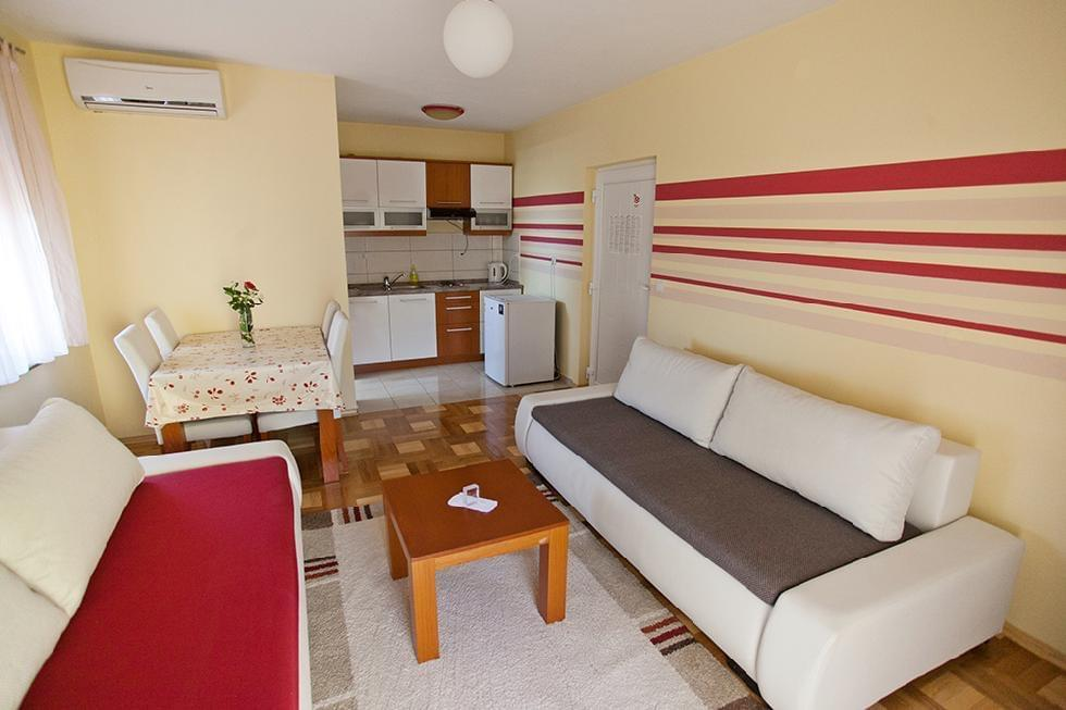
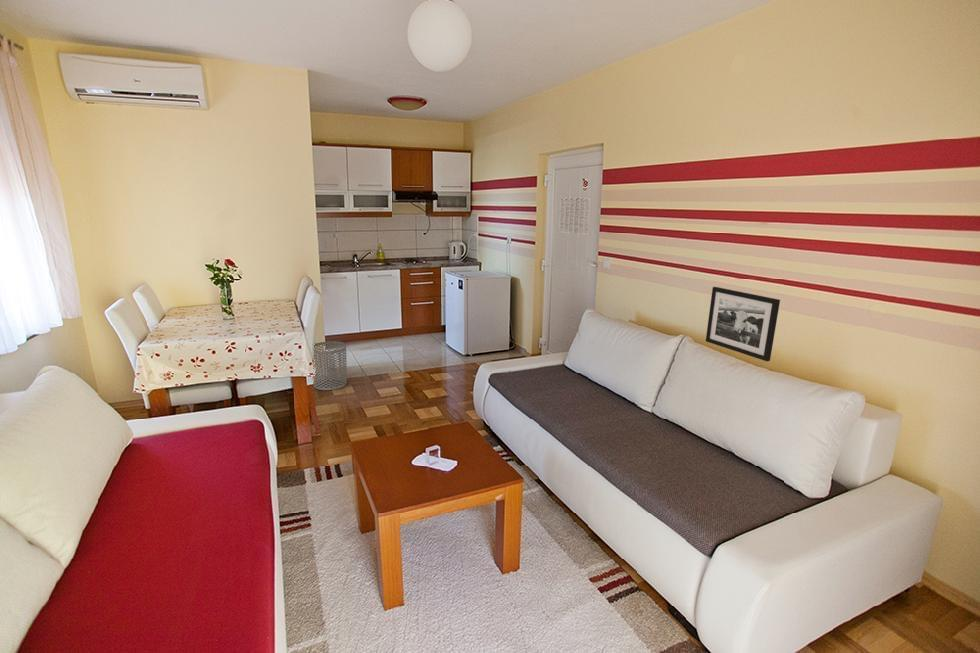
+ picture frame (739, 322)
+ waste bin (329, 365)
